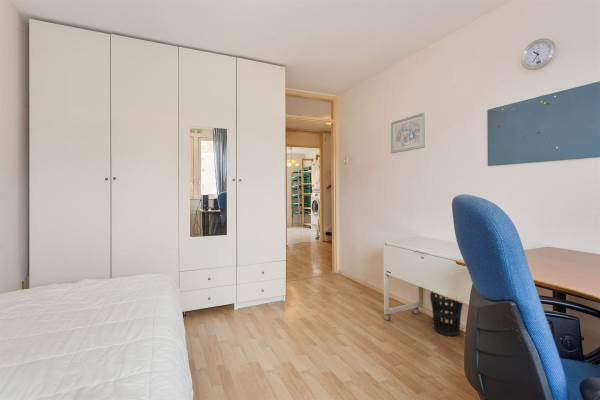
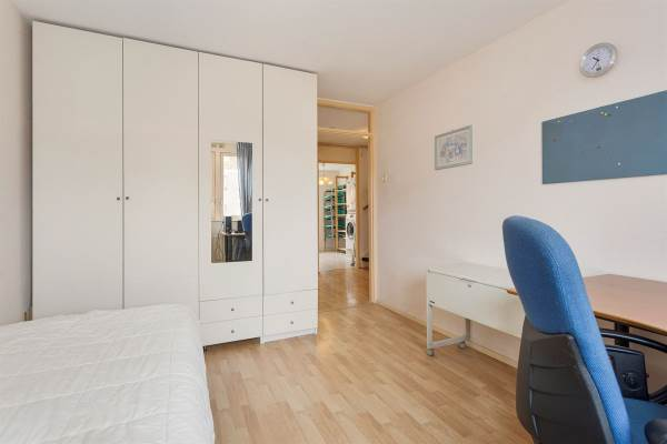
- wastebasket (446, 313)
